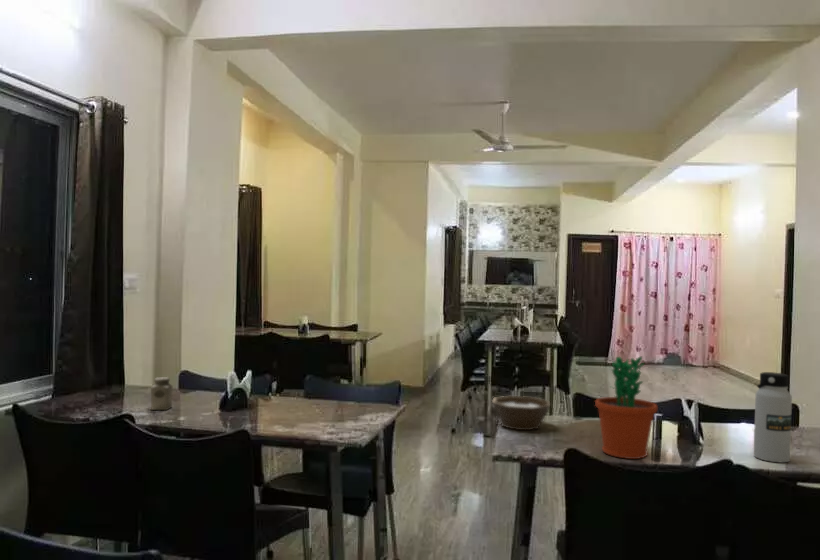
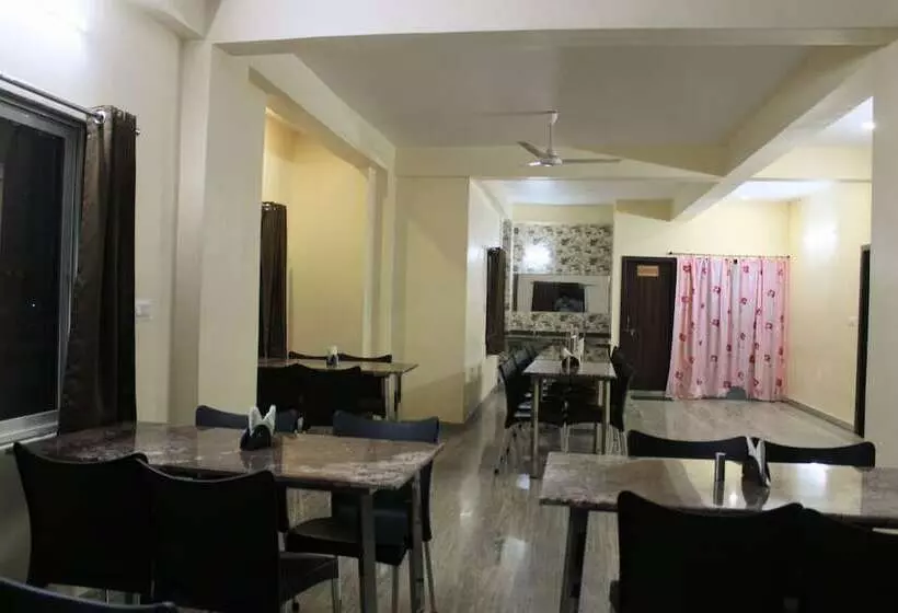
- flower pot (626, 404)
- salt shaker (161, 392)
- water bottle (772, 415)
- bowl (520, 413)
